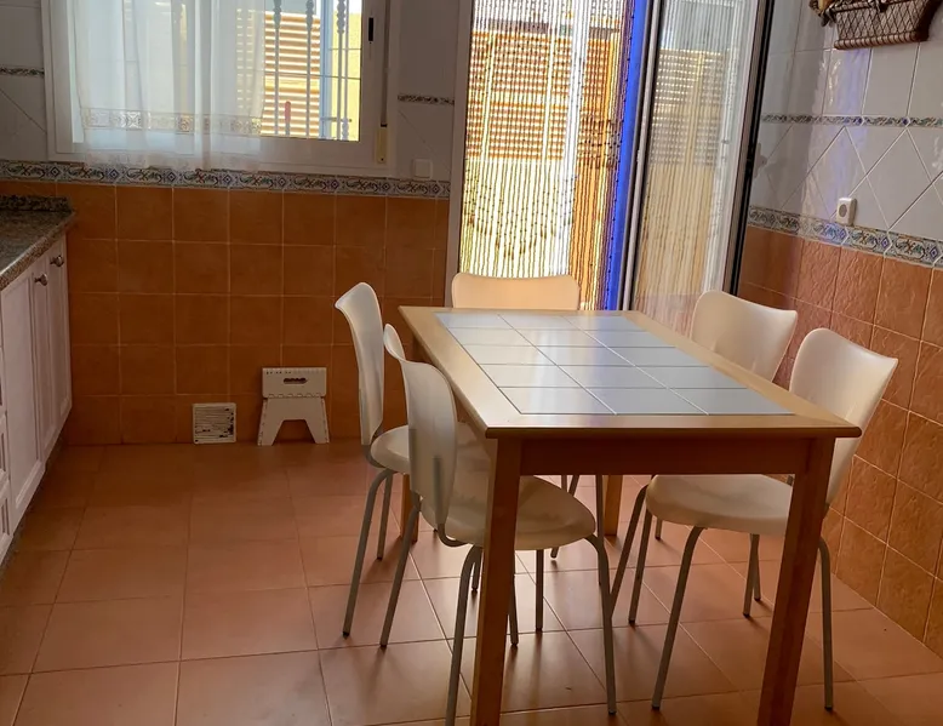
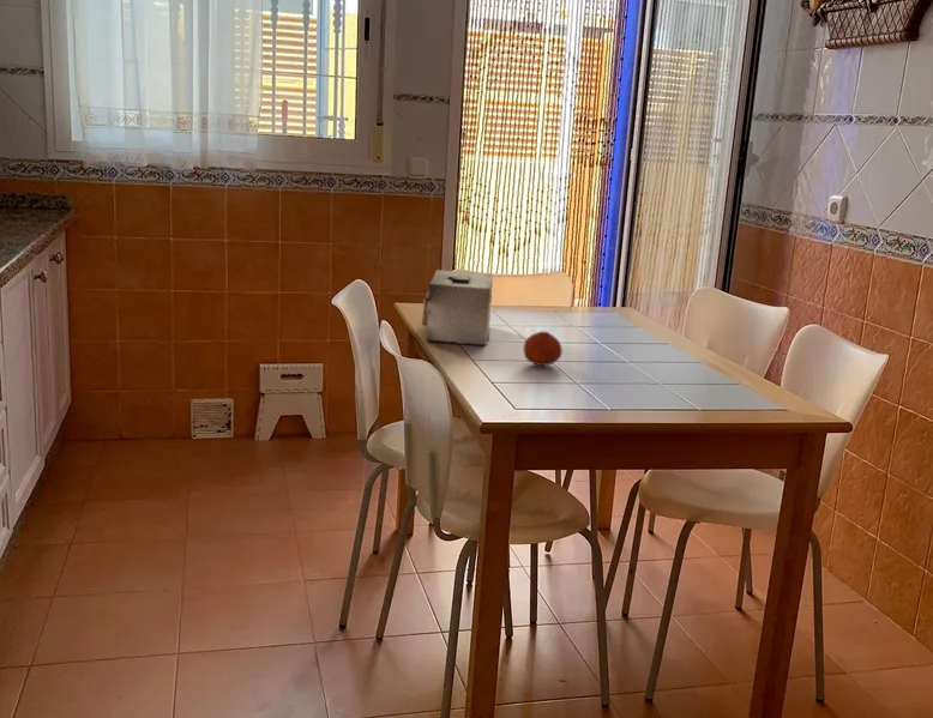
+ fruit (542, 348)
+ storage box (458, 303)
